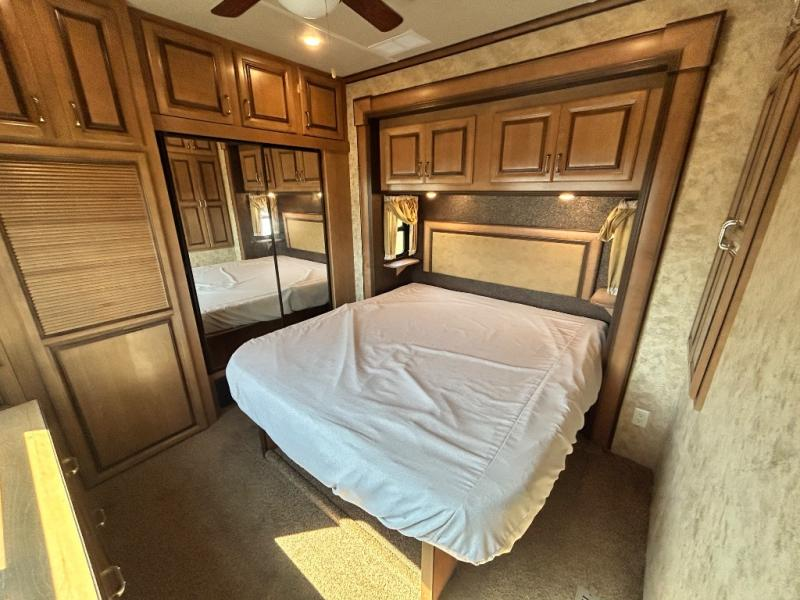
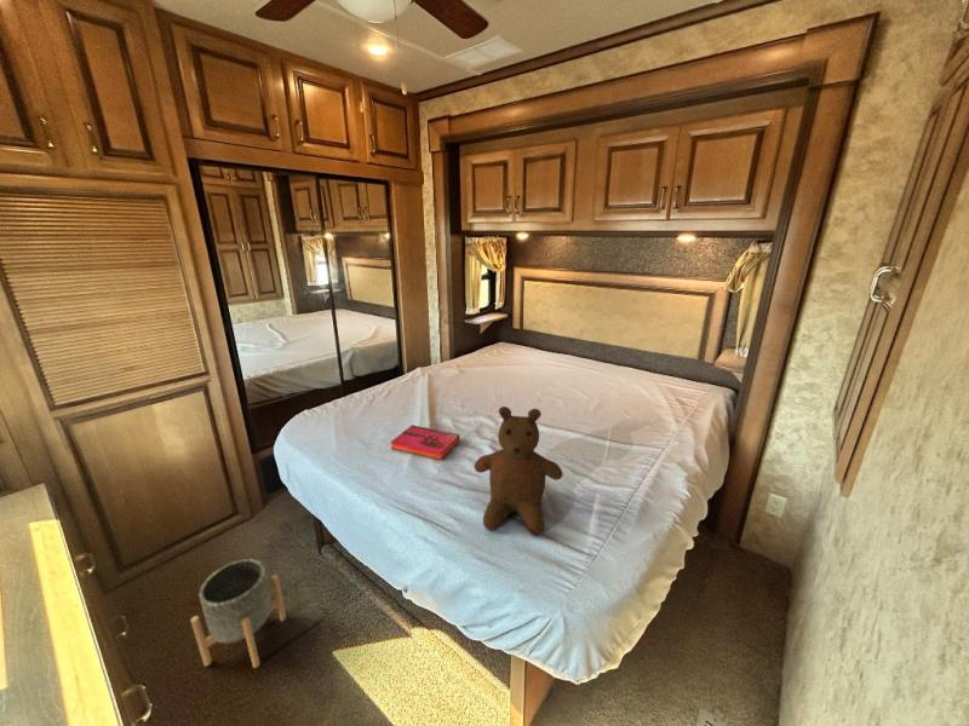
+ teddy bear (516, 465)
+ hardback book (425, 440)
+ planter (240, 610)
